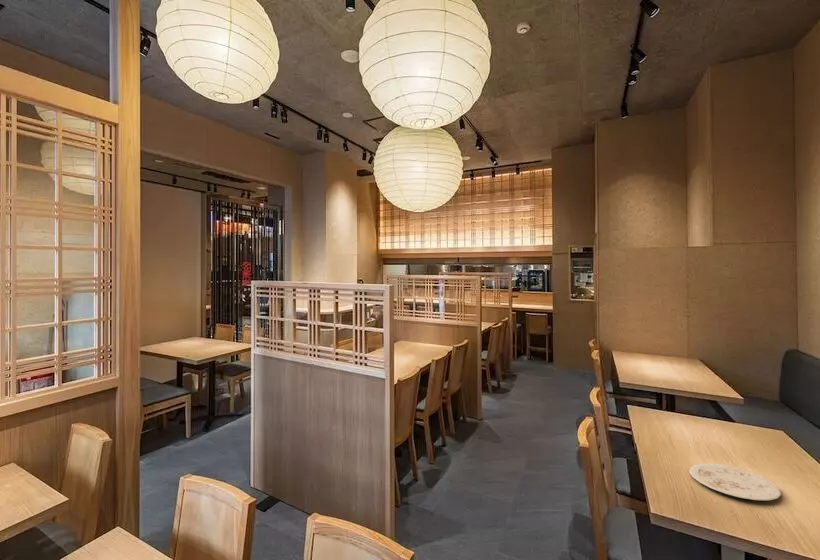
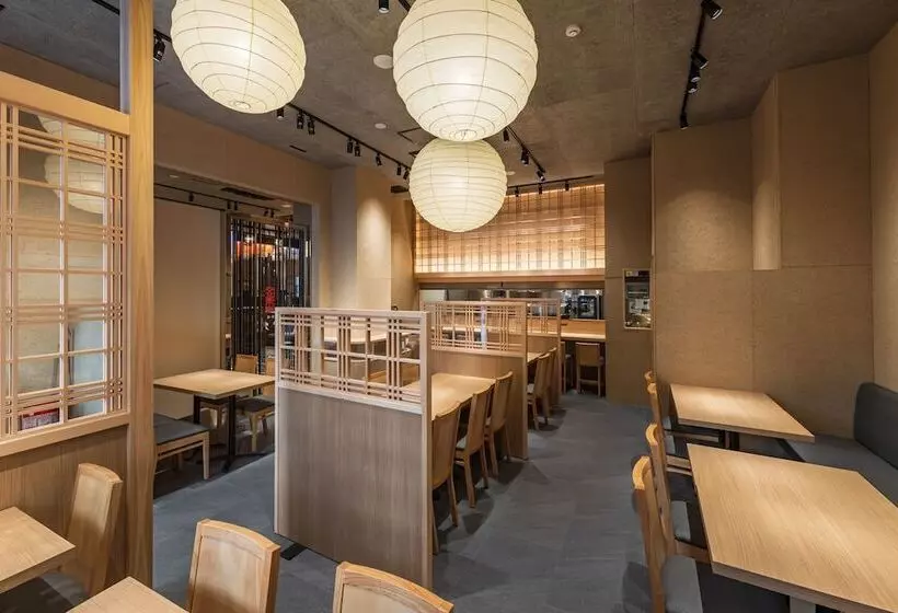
- plate (732, 481)
